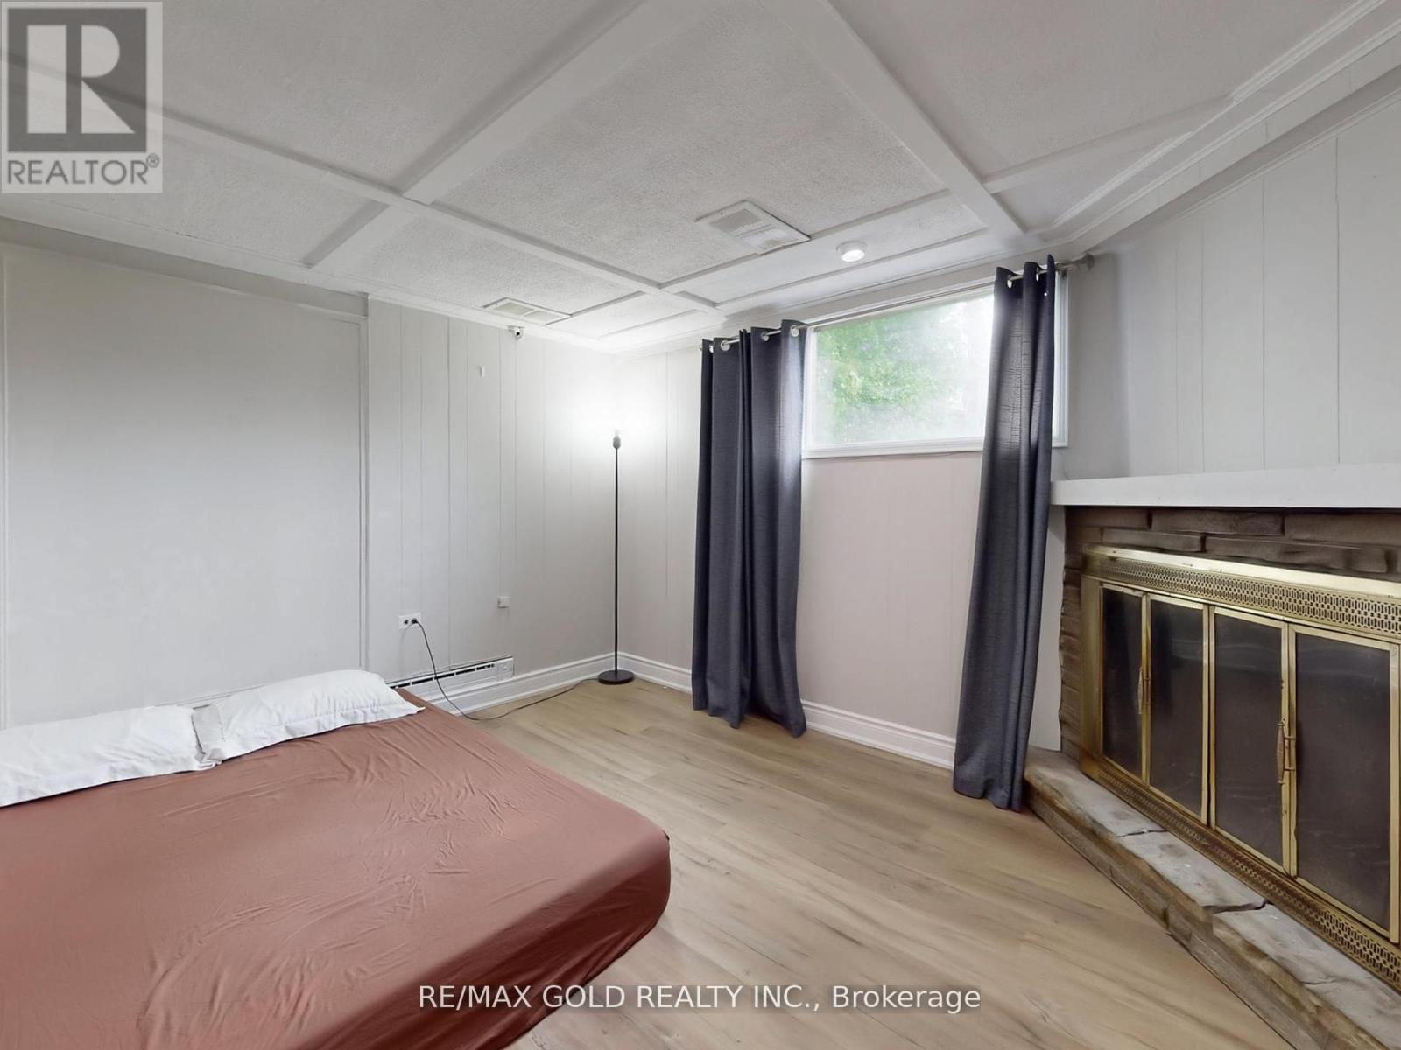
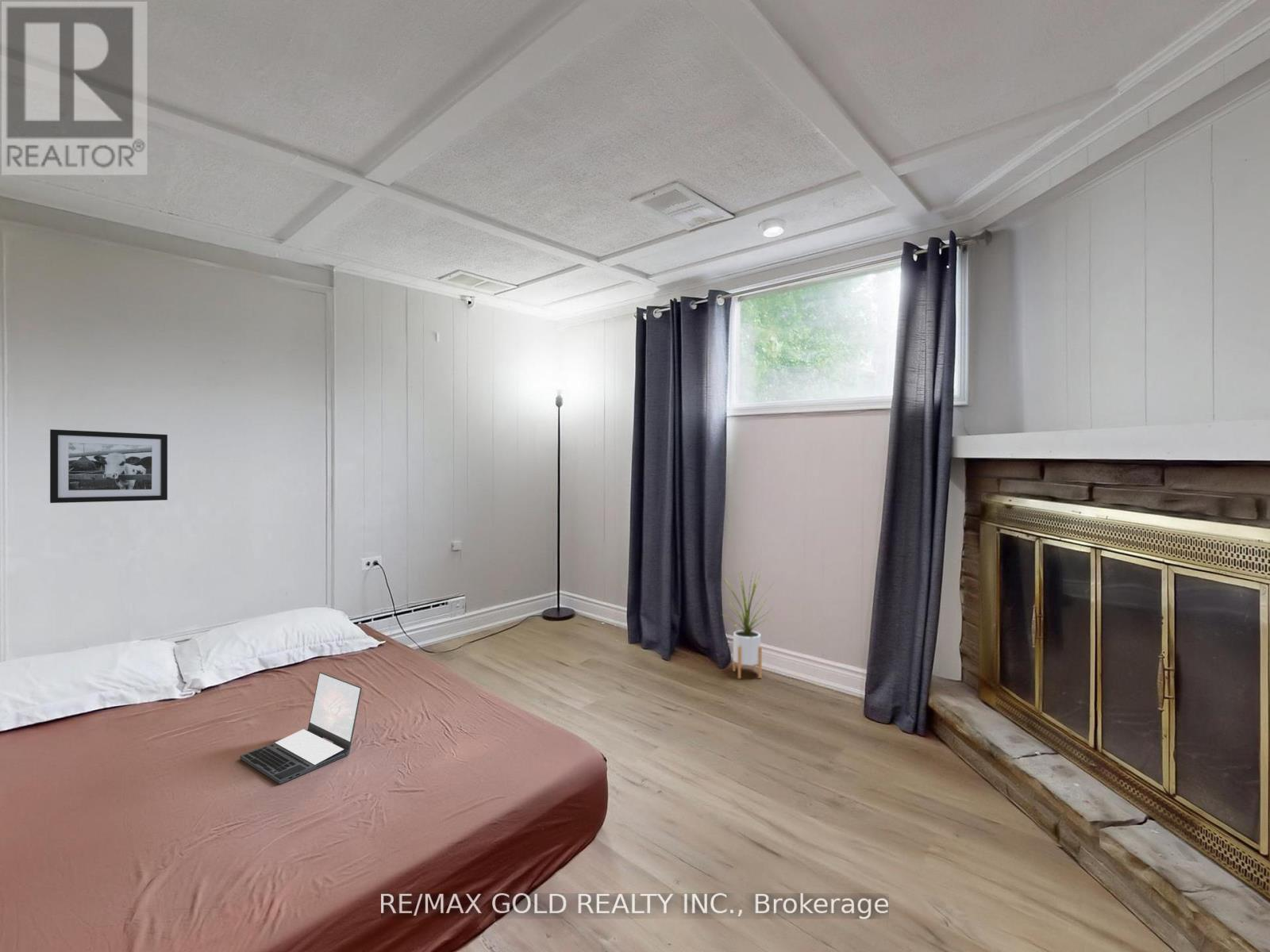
+ house plant (749, 620)
+ picture frame (112, 466)
+ laptop (302, 729)
